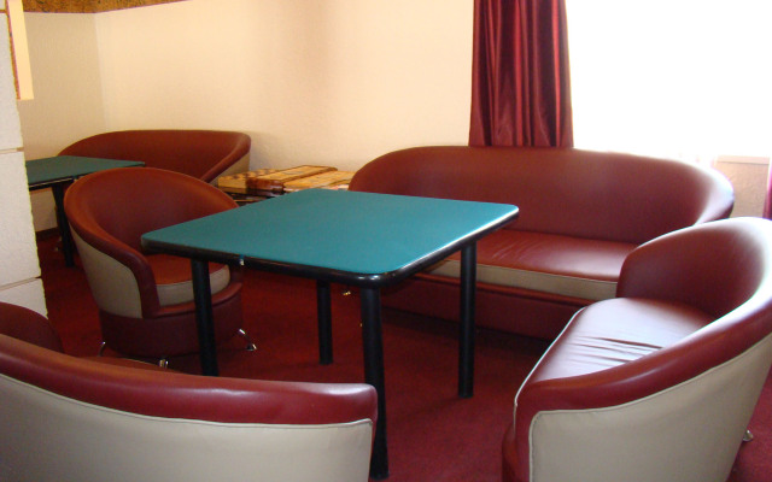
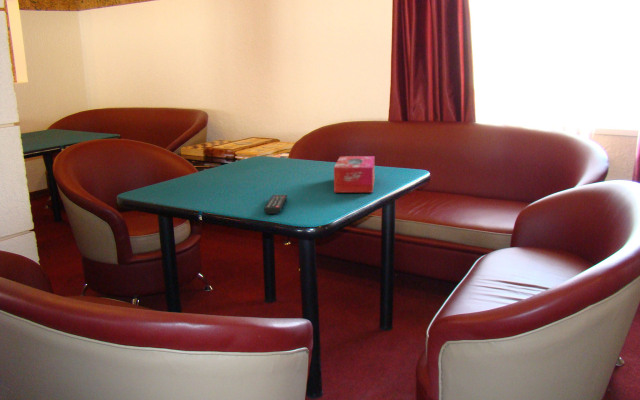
+ remote control (276, 203)
+ tissue box (355, 173)
